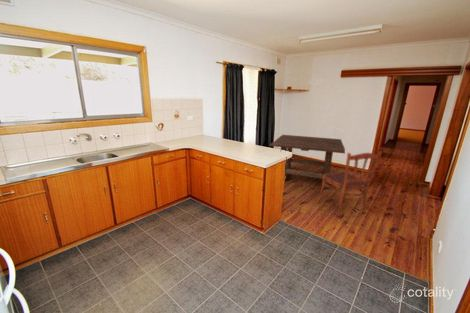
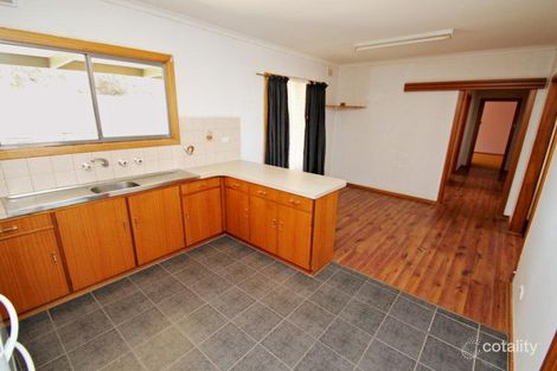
- dining chair (346, 179)
- dining table (306, 160)
